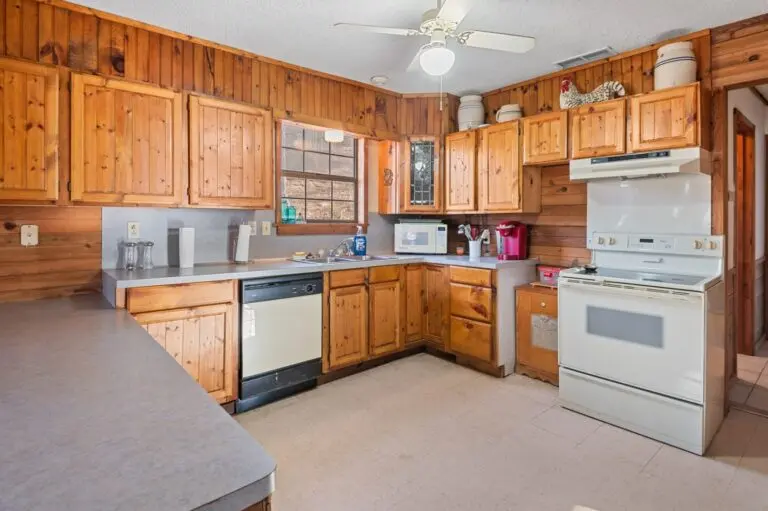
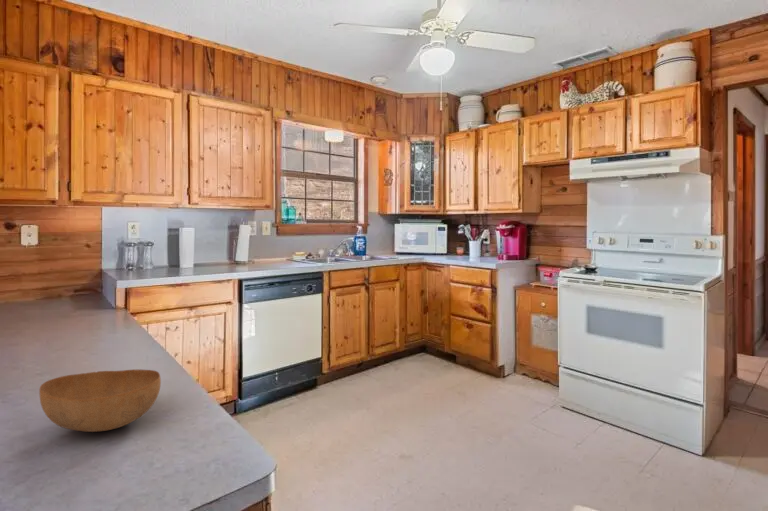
+ bowl (103, 403)
